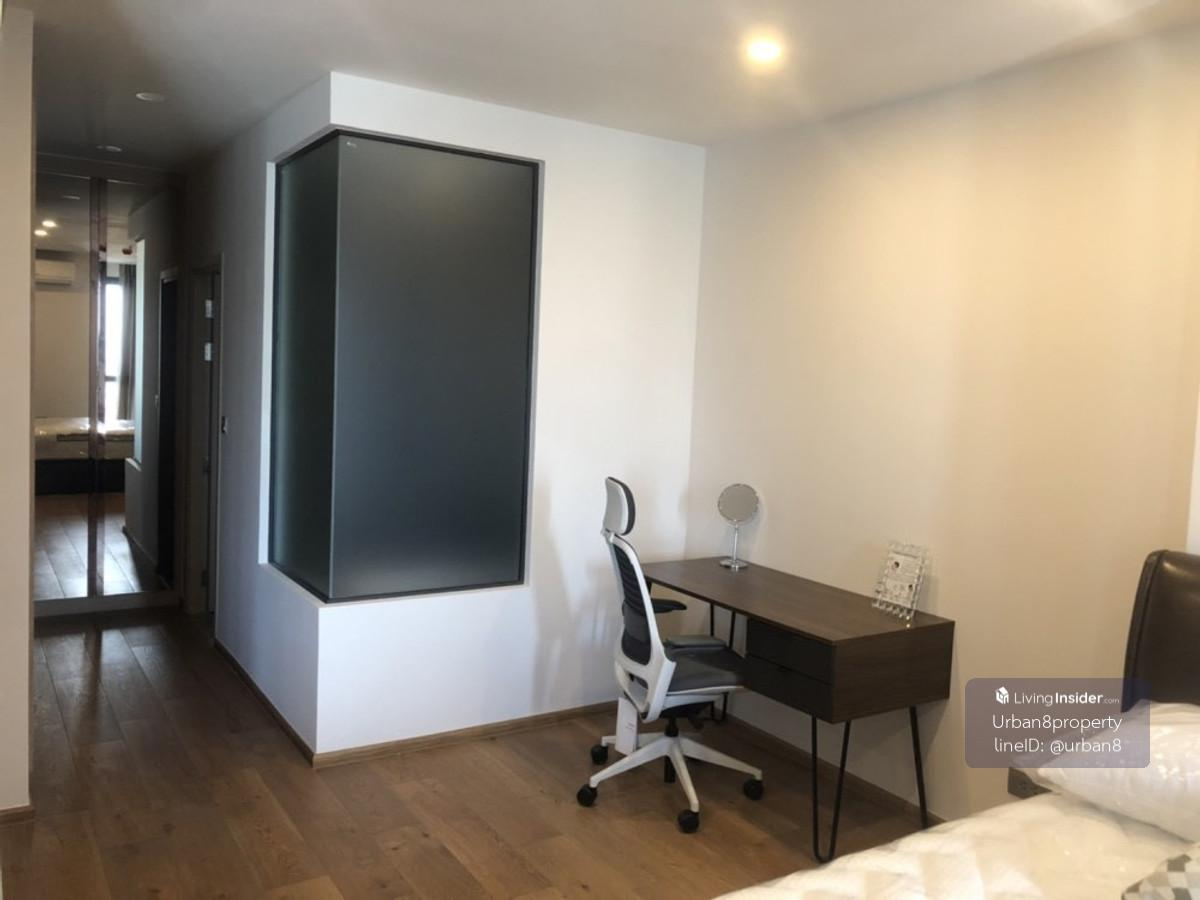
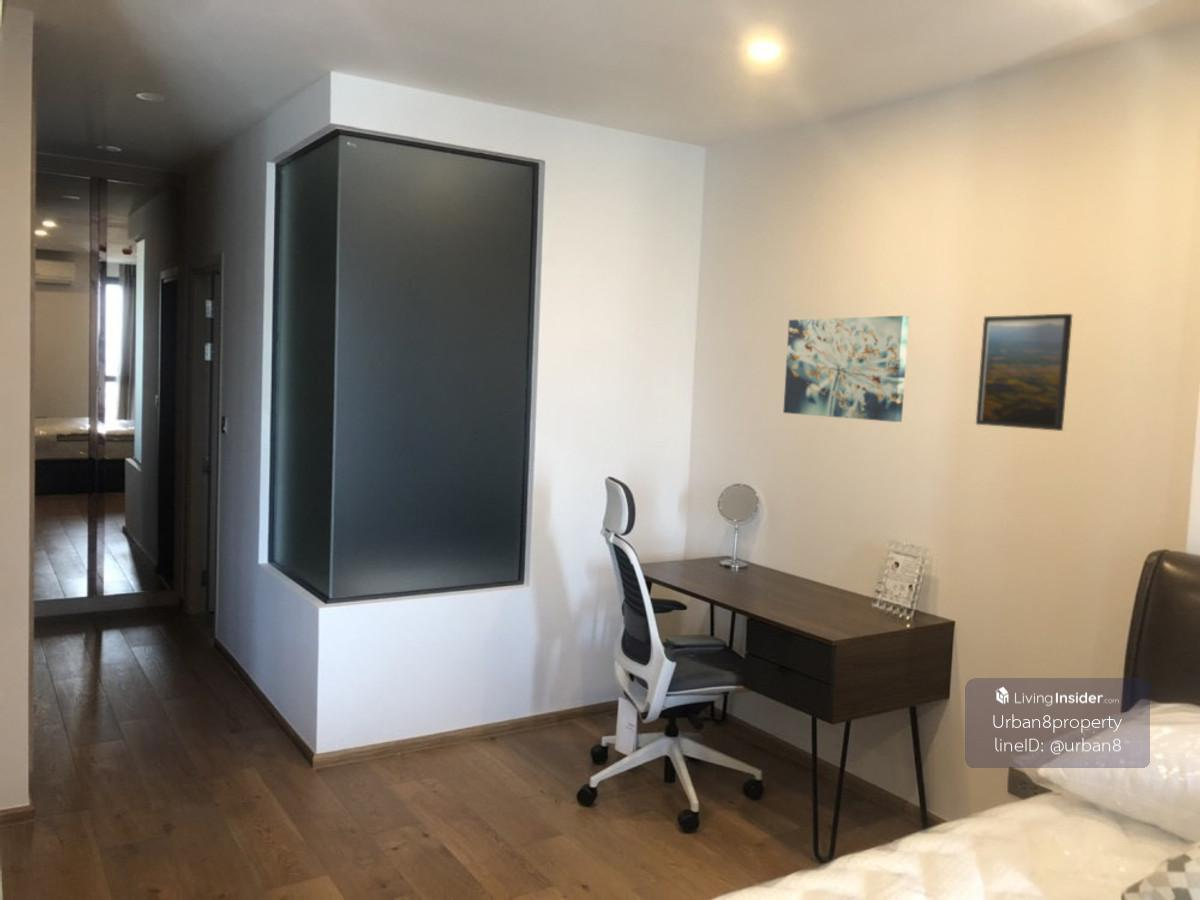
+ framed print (1022, 371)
+ wall art (841, 367)
